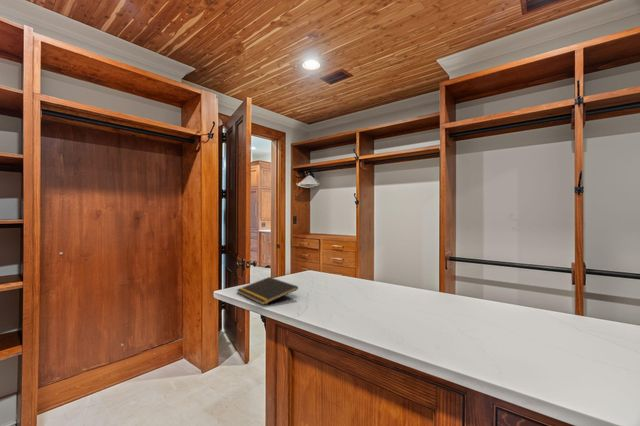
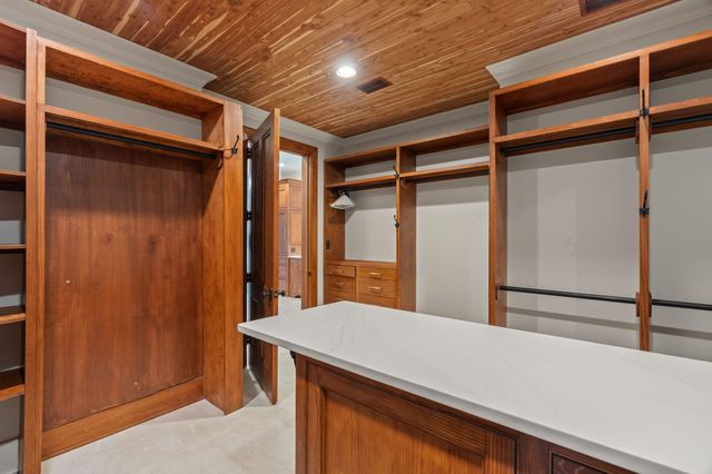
- notepad (266, 289)
